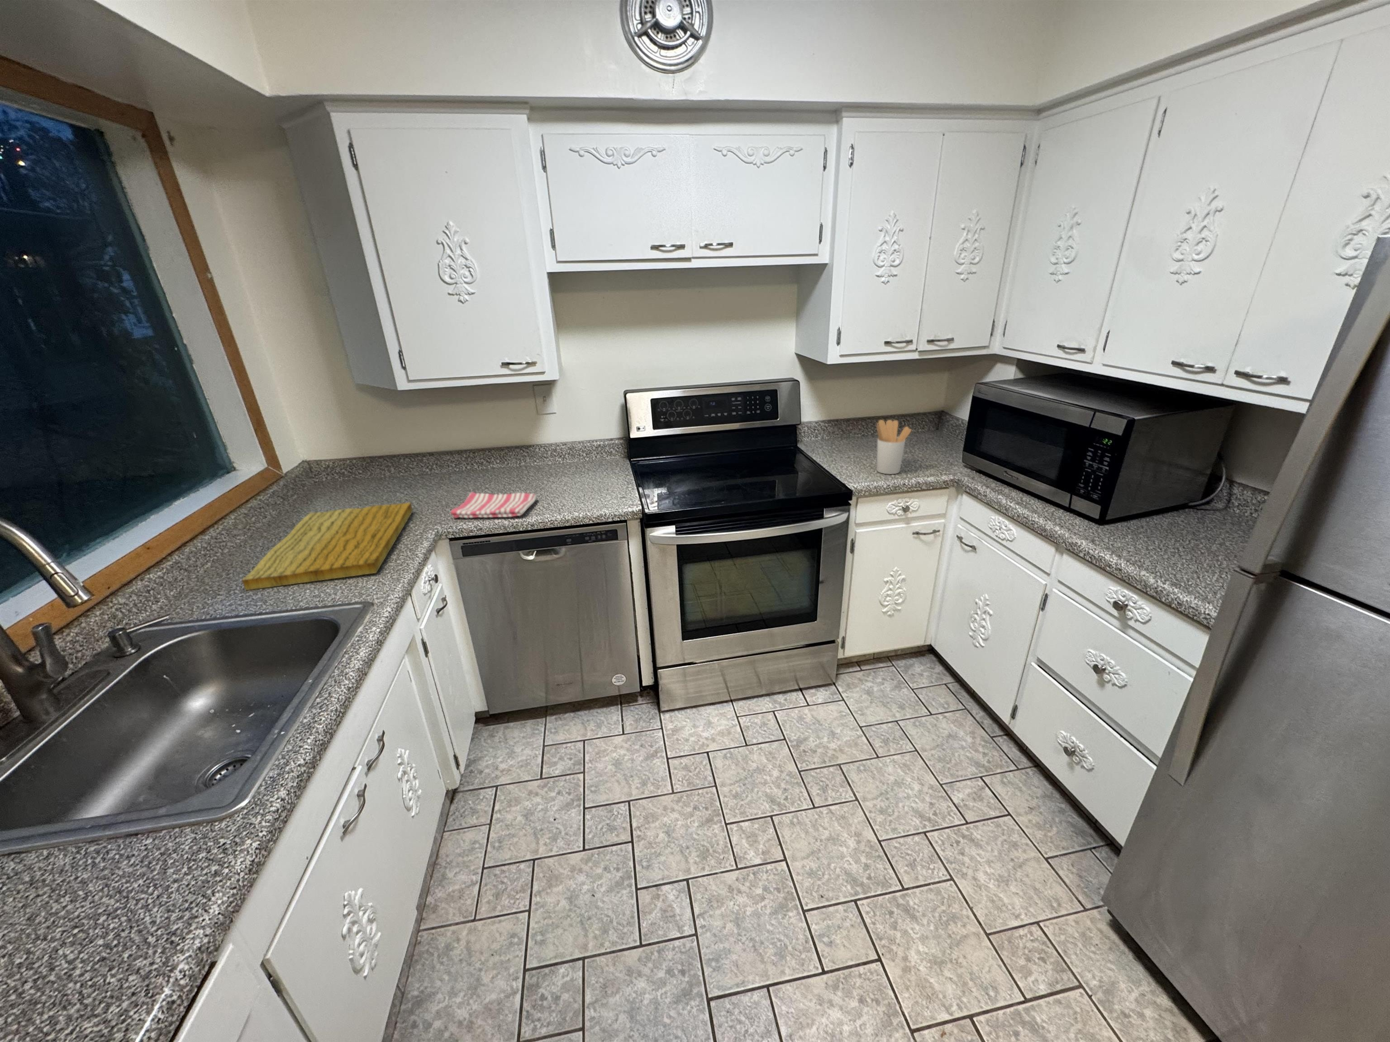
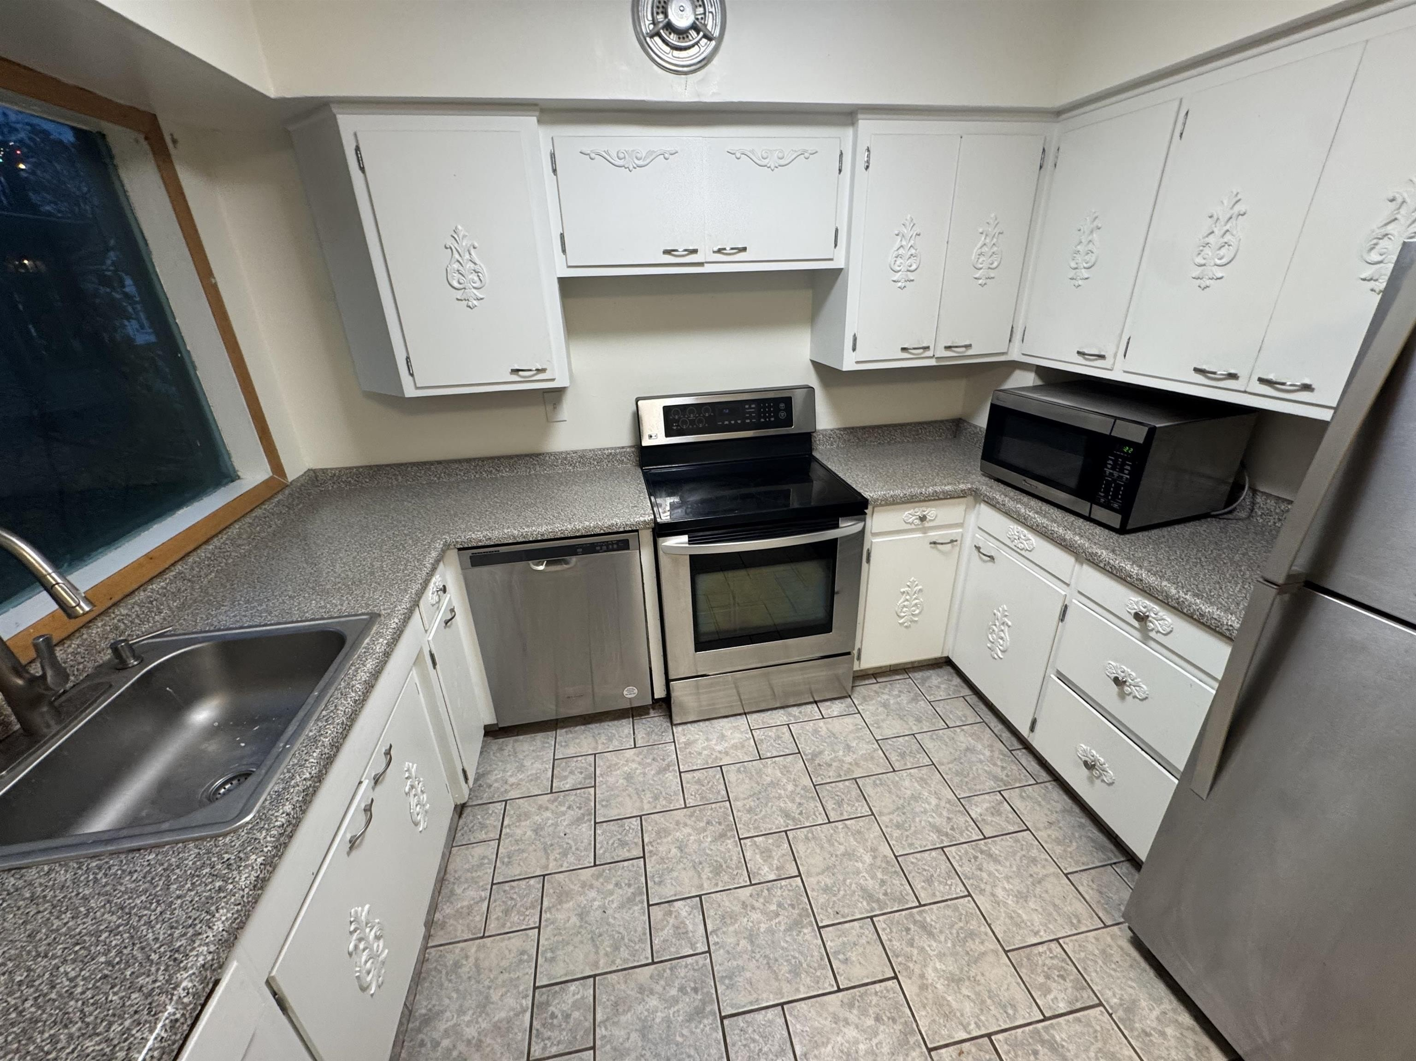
- utensil holder (889, 445)
- dish towel (495, 503)
- cutting board (339, 539)
